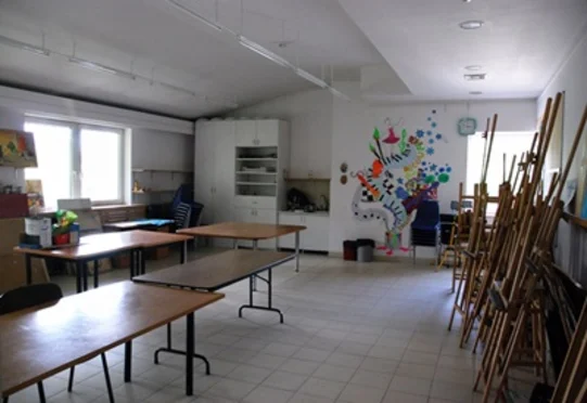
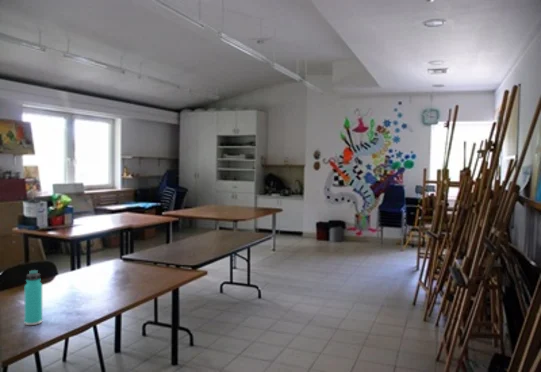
+ thermos bottle (33, 296)
